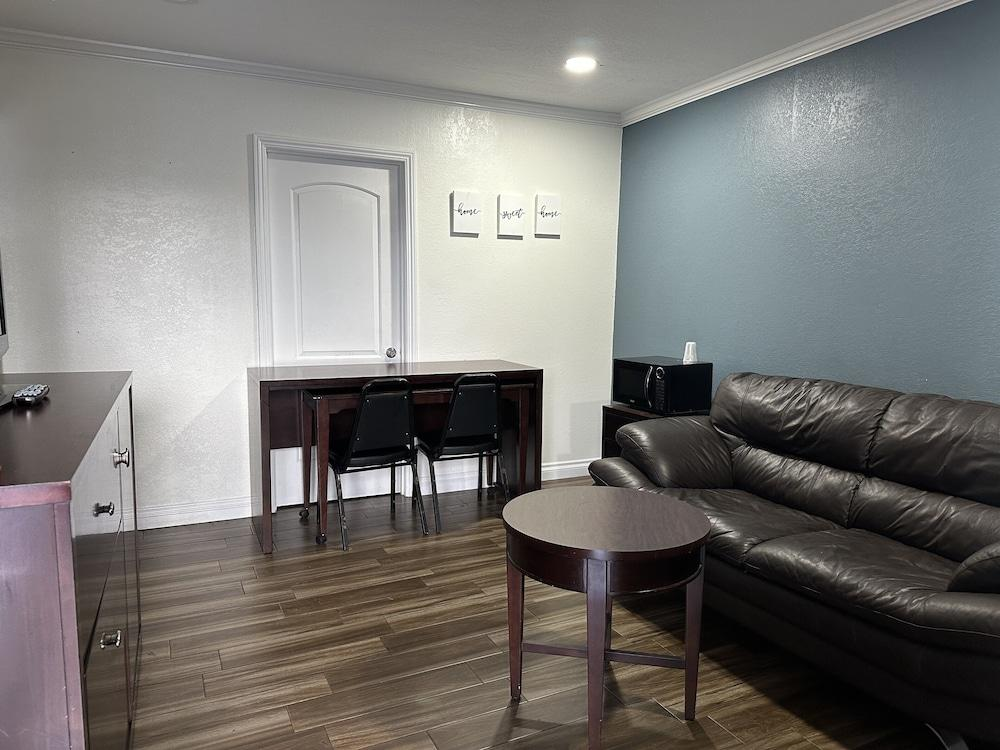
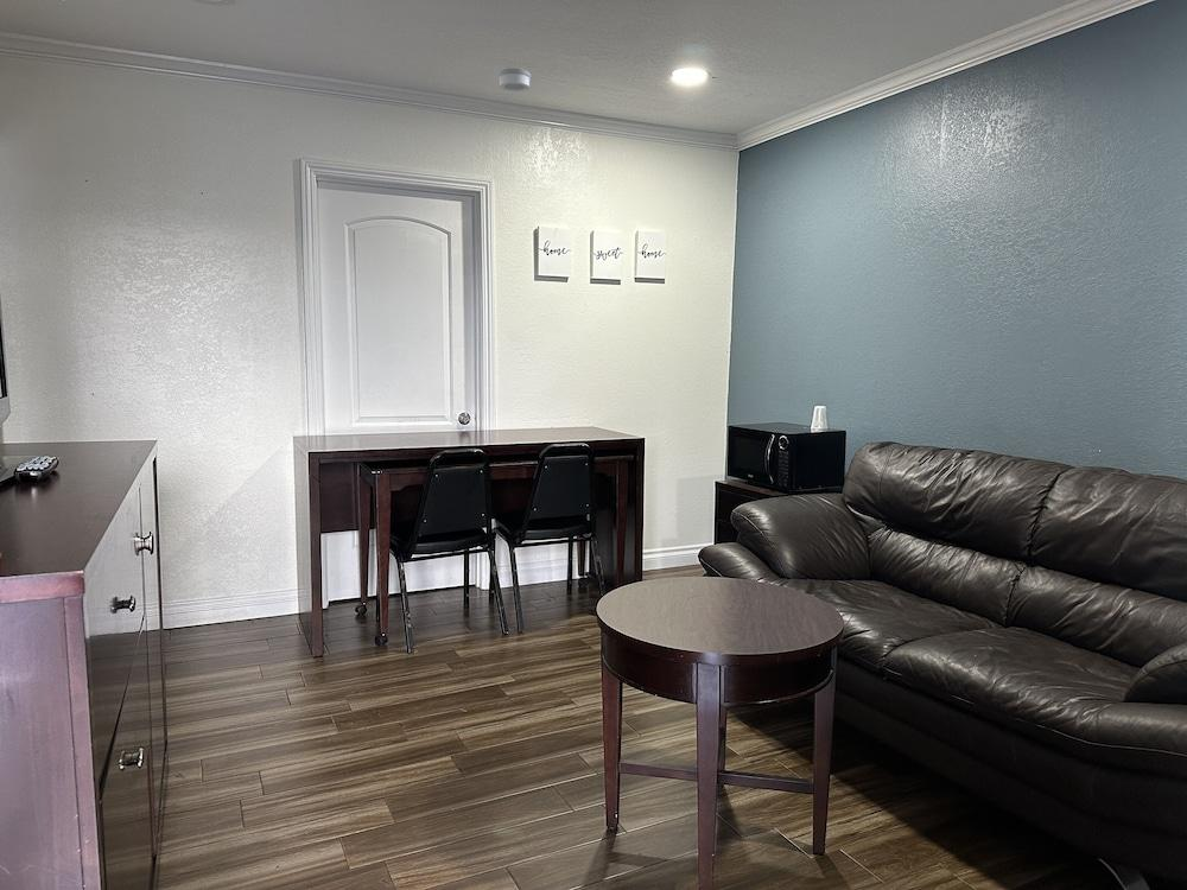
+ smoke detector (514, 77)
